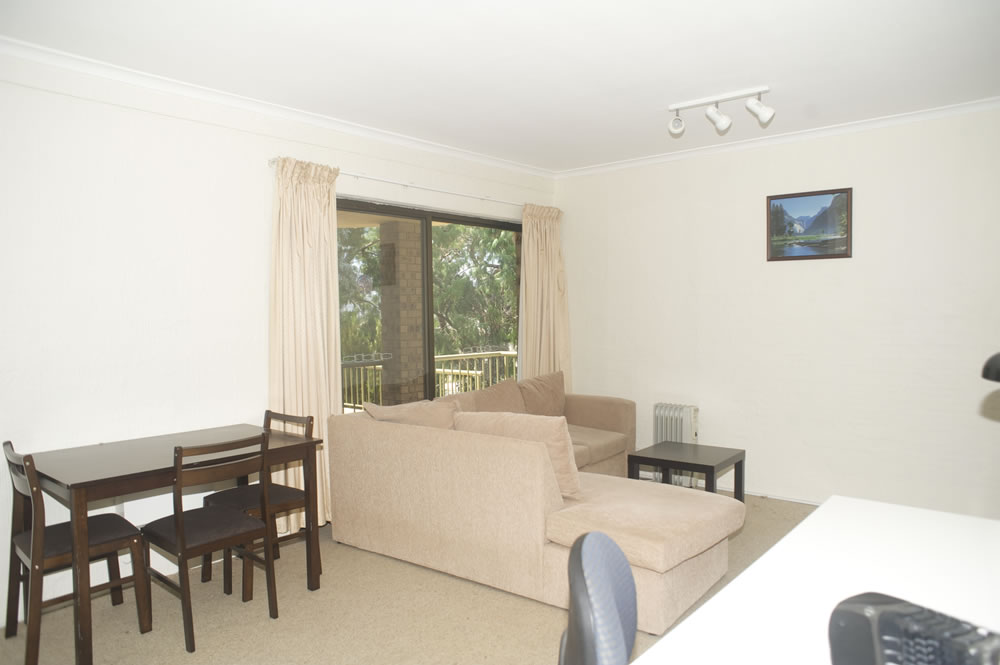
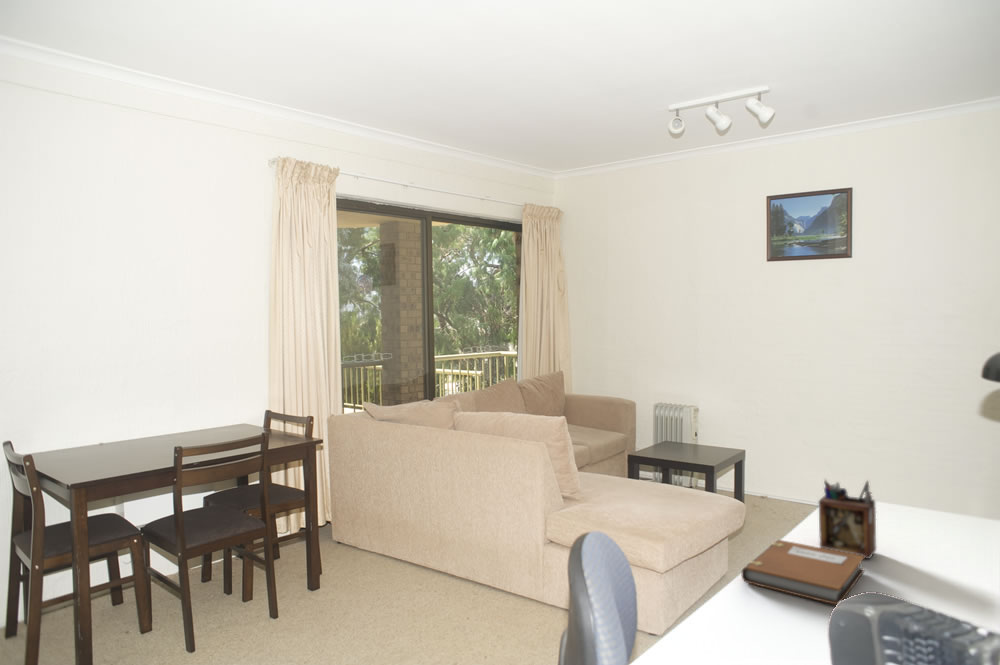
+ desk organizer (847, 515)
+ notebook (804, 567)
